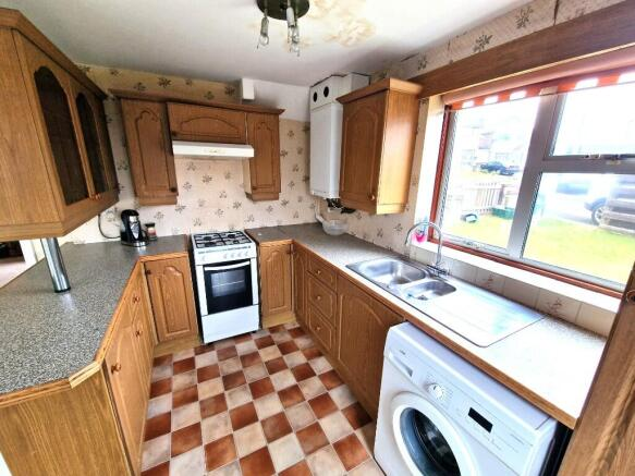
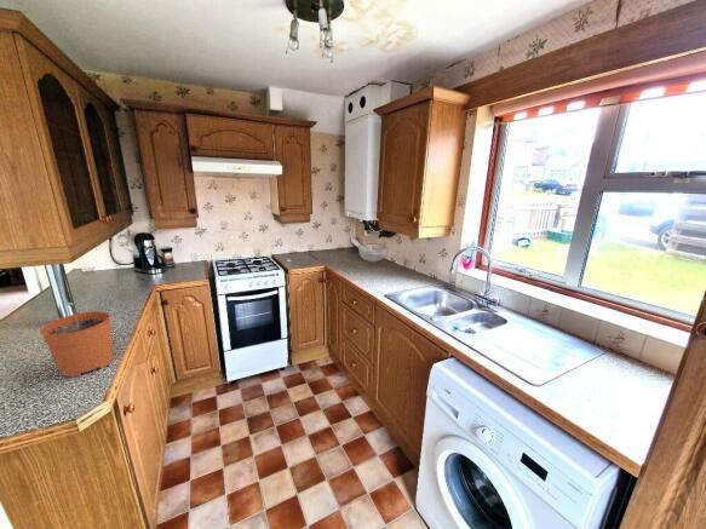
+ plant pot (79, 333)
